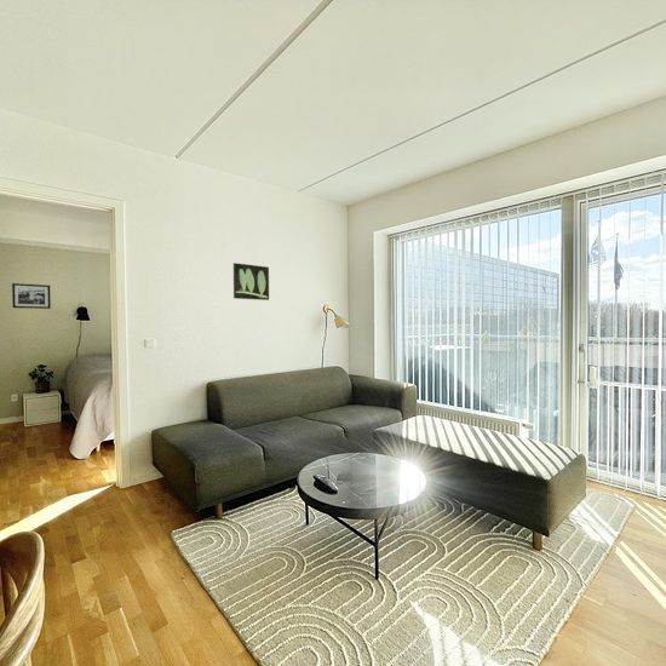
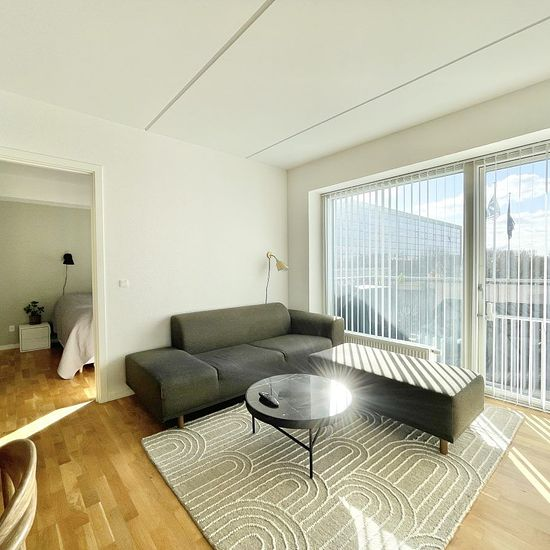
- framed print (251, 282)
- picture frame (31, 295)
